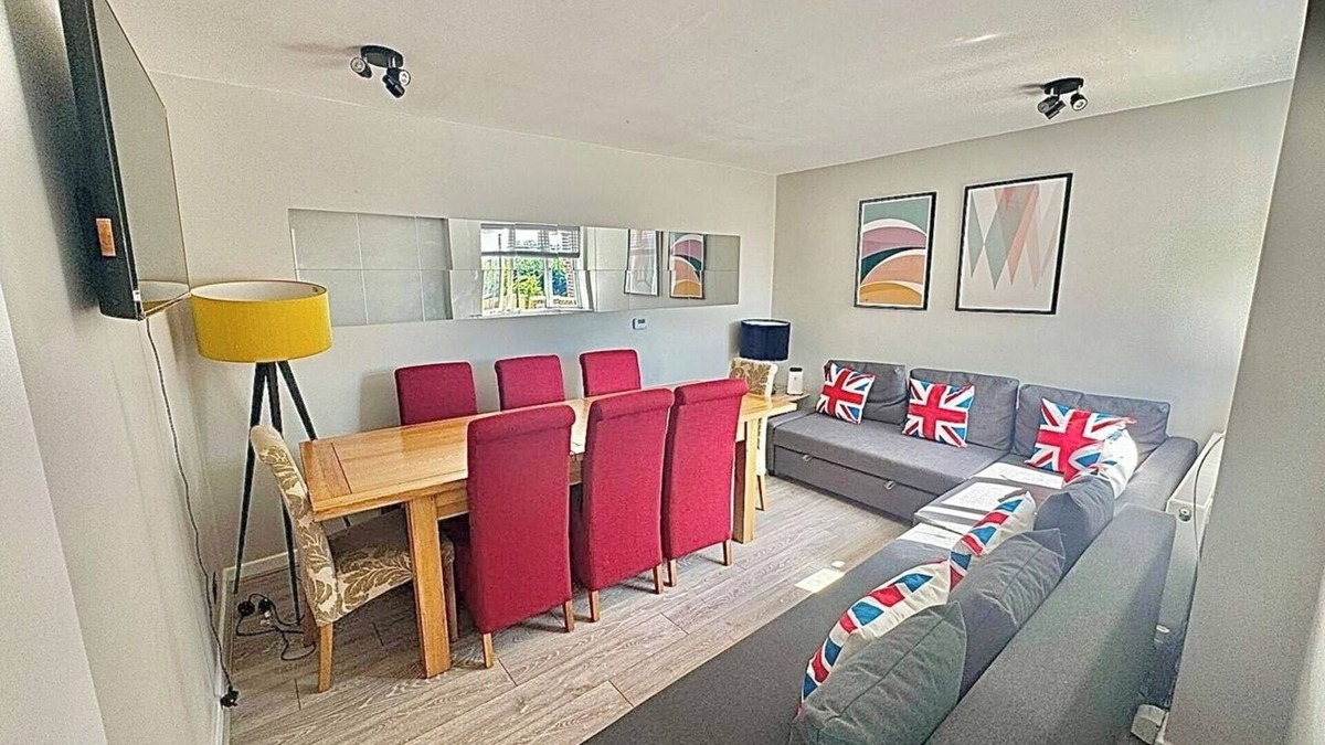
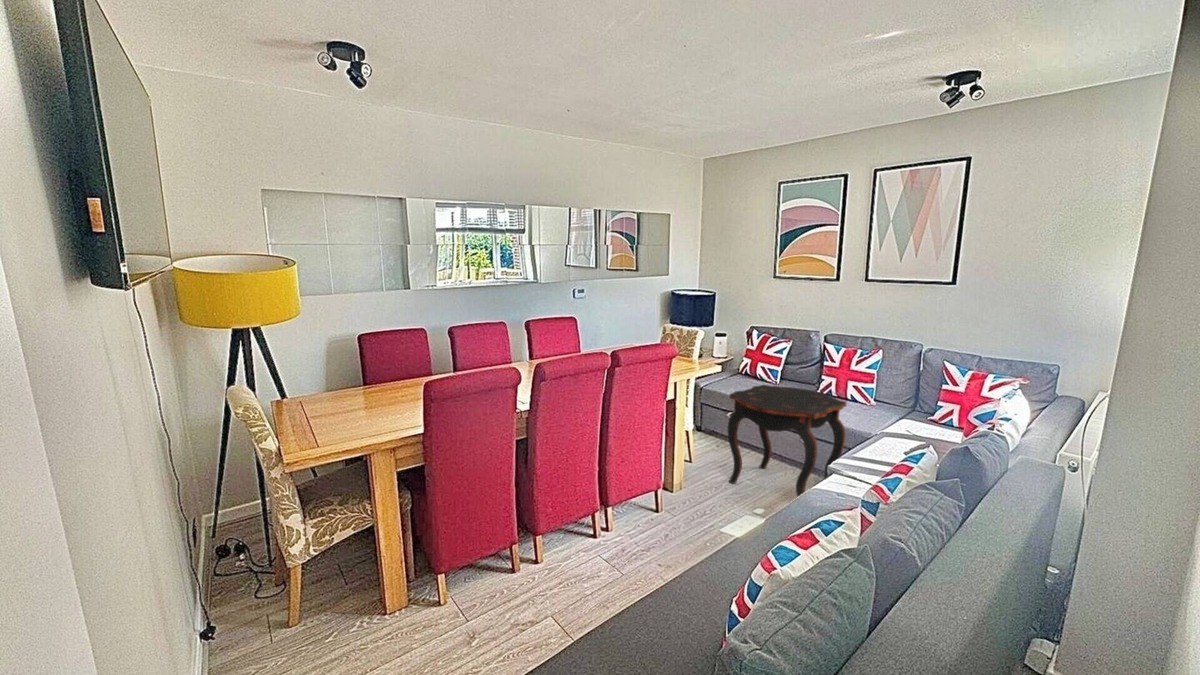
+ side table (780, 431)
